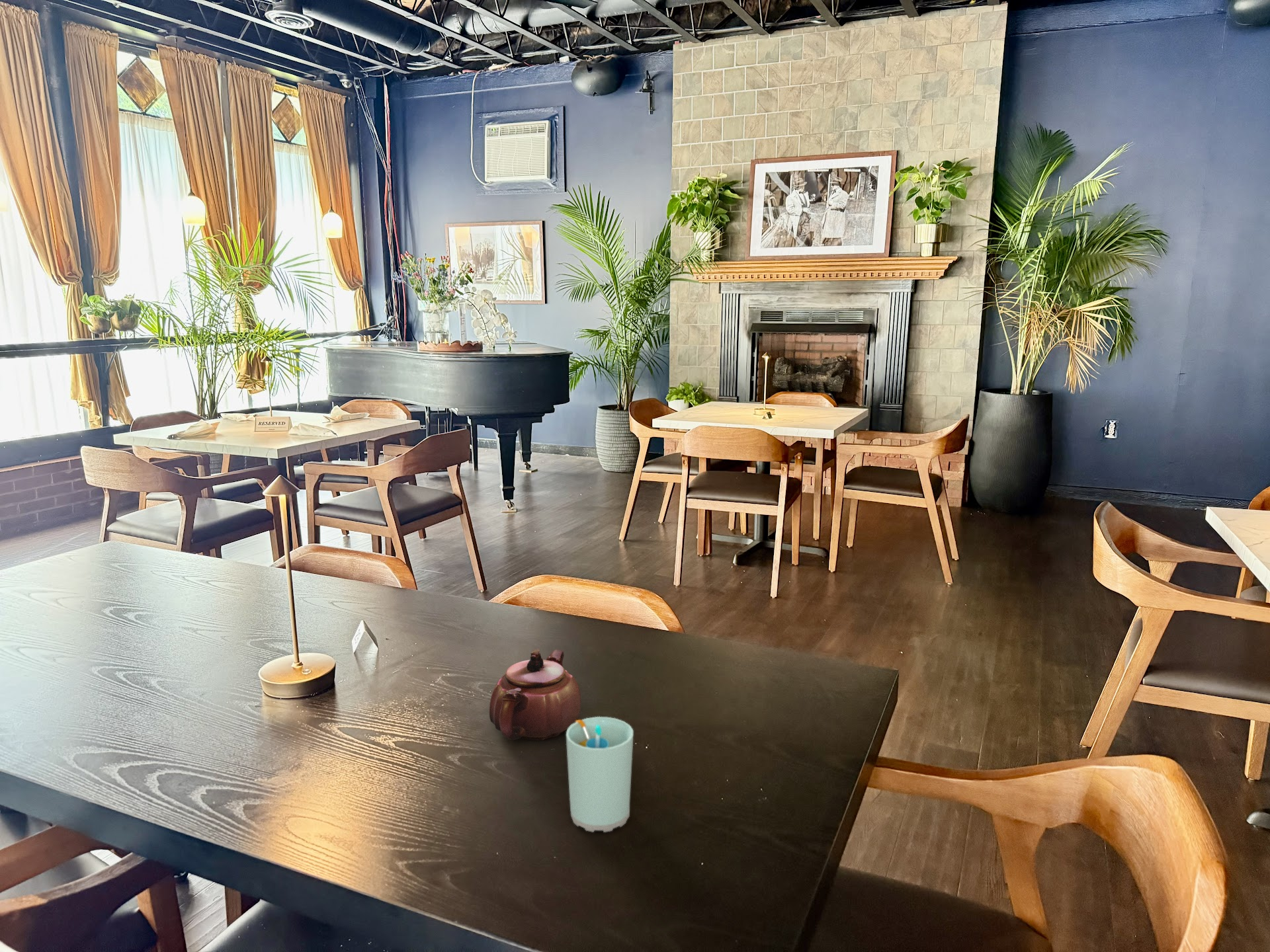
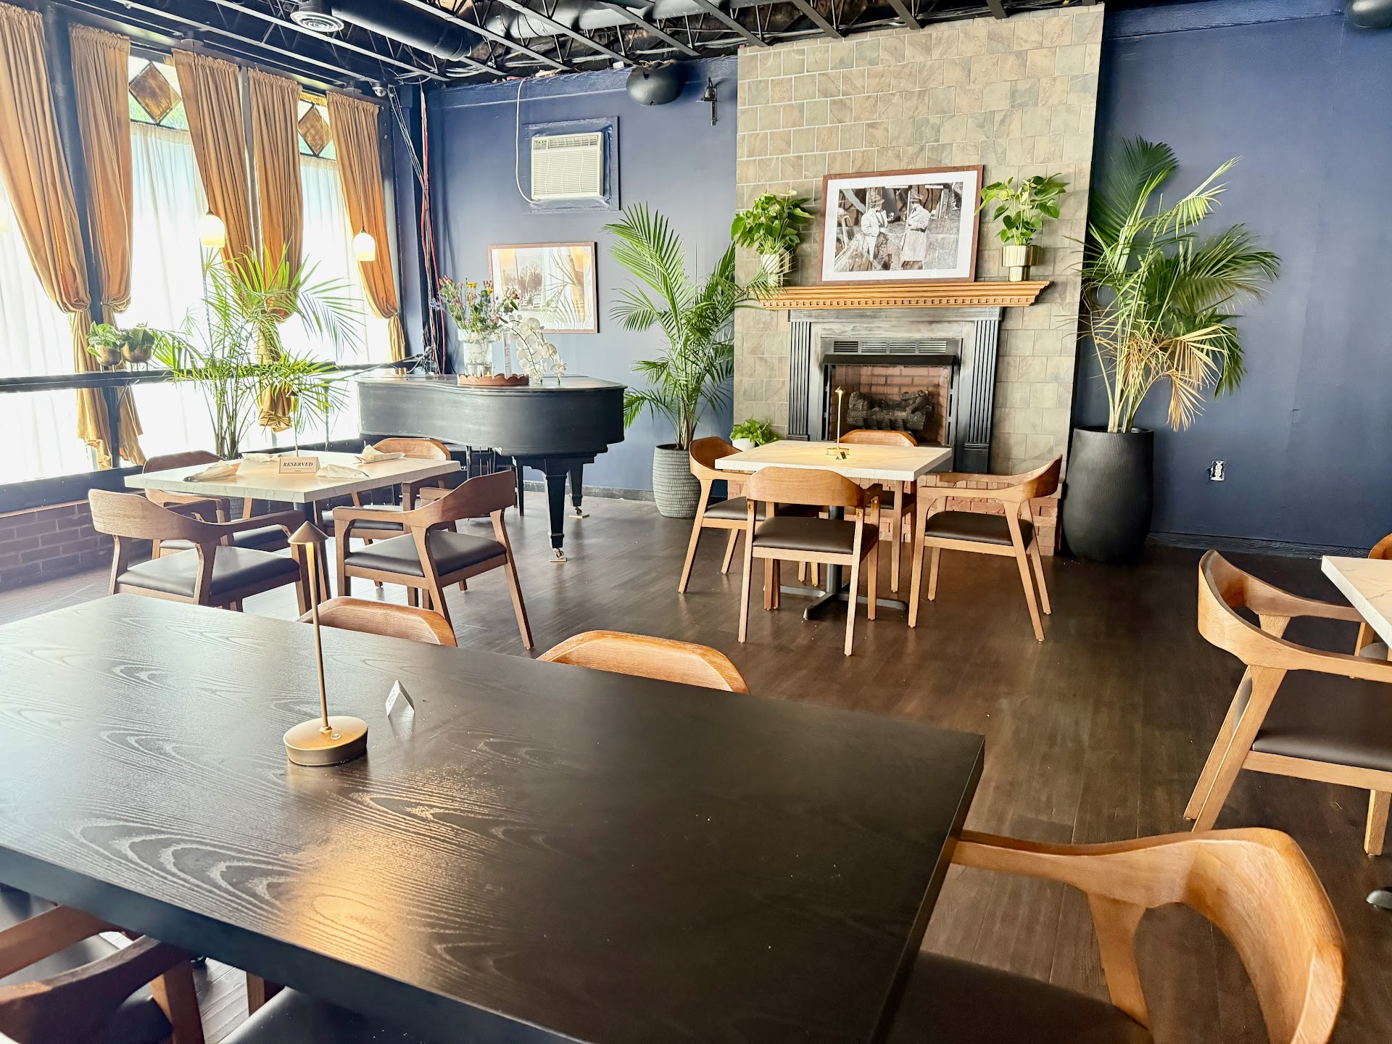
- cup (599, 764)
- teapot (533, 689)
